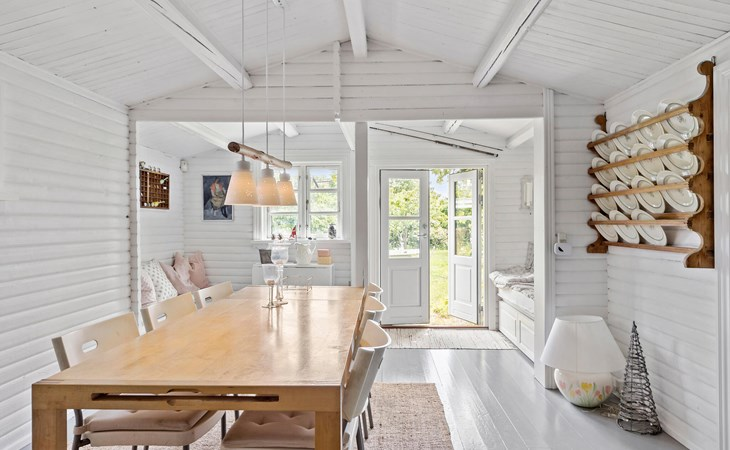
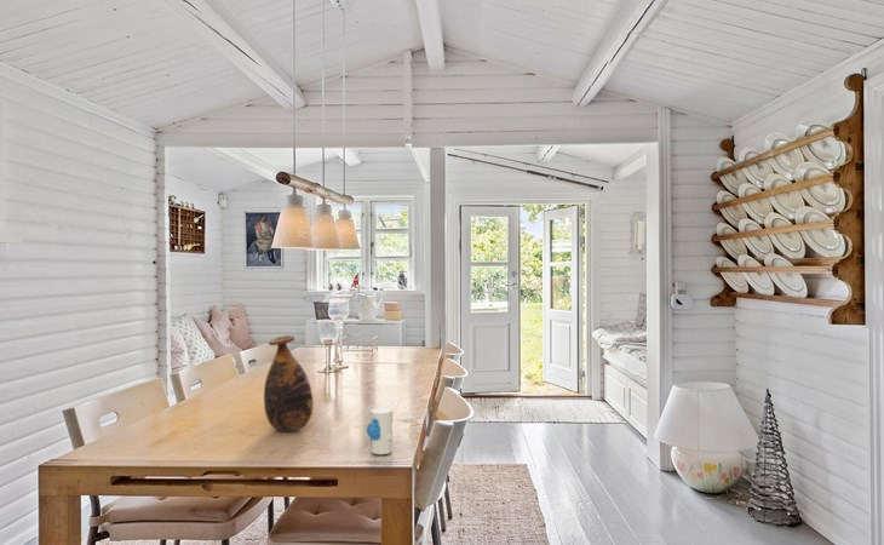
+ vase (288, 383)
+ toy (378, 431)
